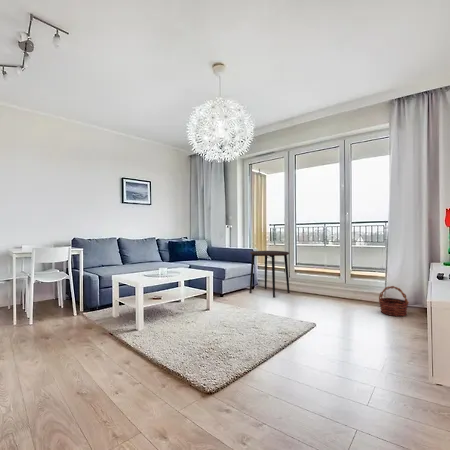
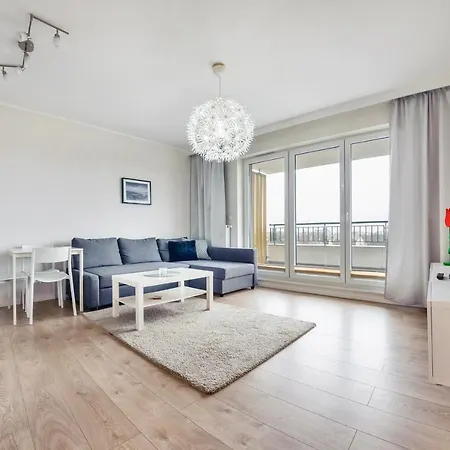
- basket (393, 299)
- side table (272, 272)
